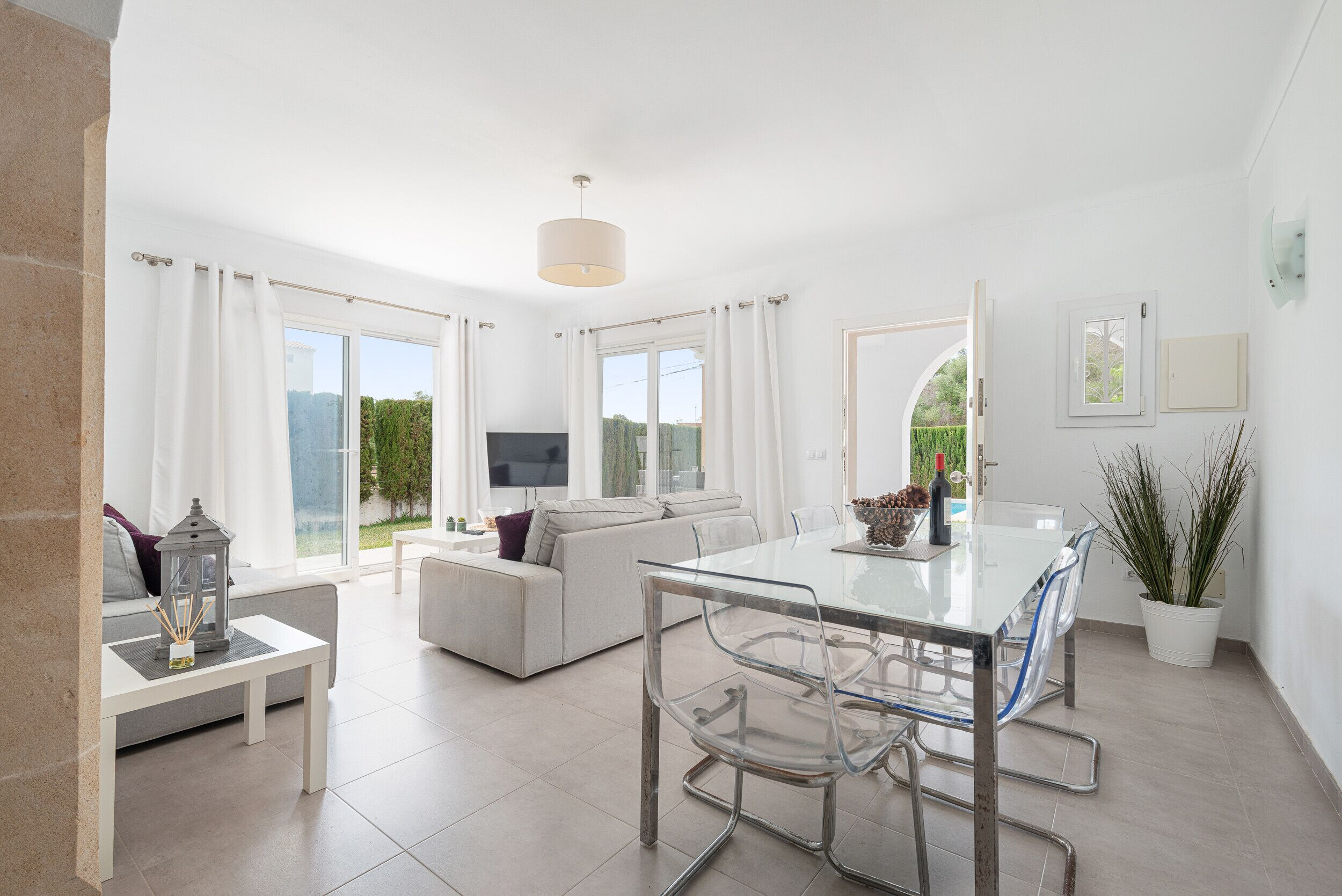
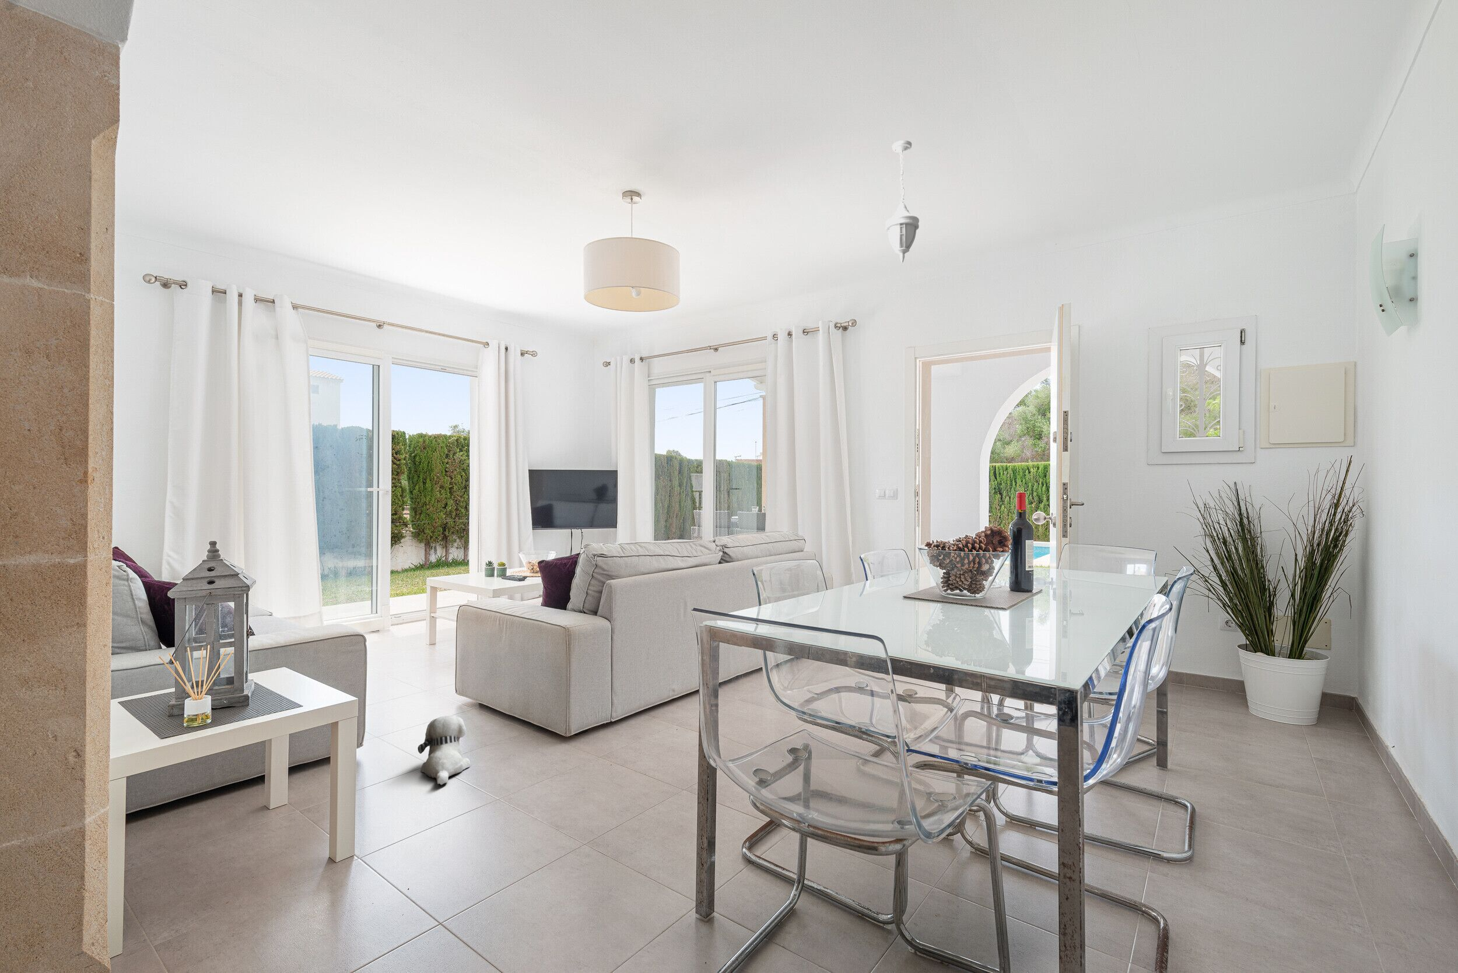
+ plush toy (440, 747)
+ pendant light (902, 204)
